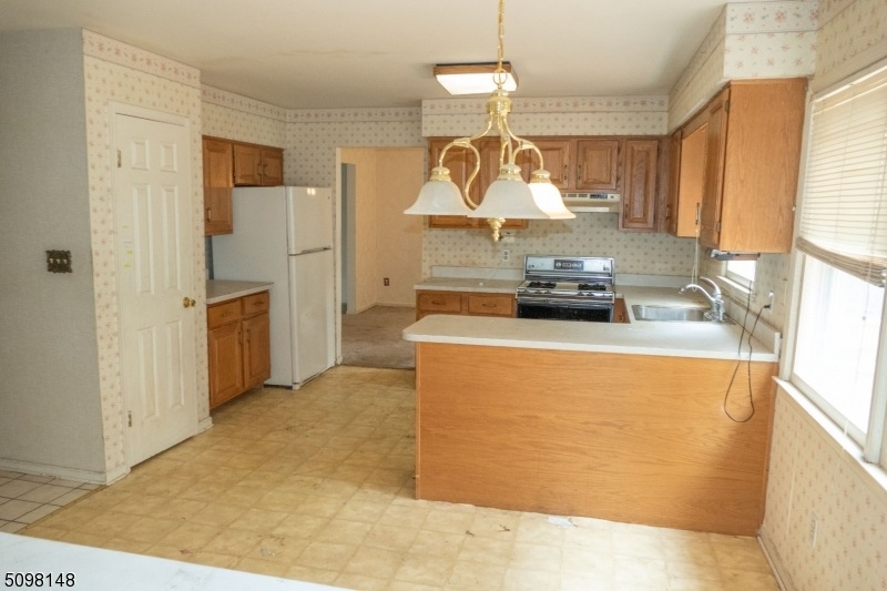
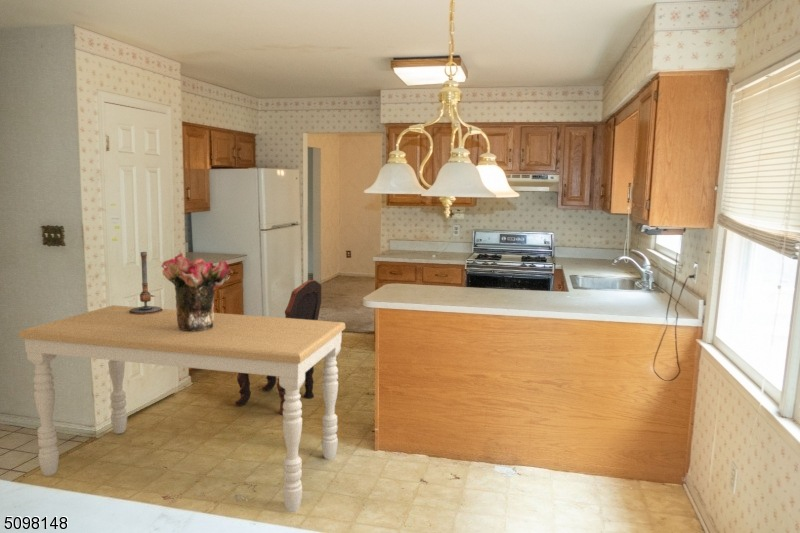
+ dining table (198, 368)
+ bouquet (197, 289)
+ candlestick (144, 281)
+ dining chair (285, 317)
